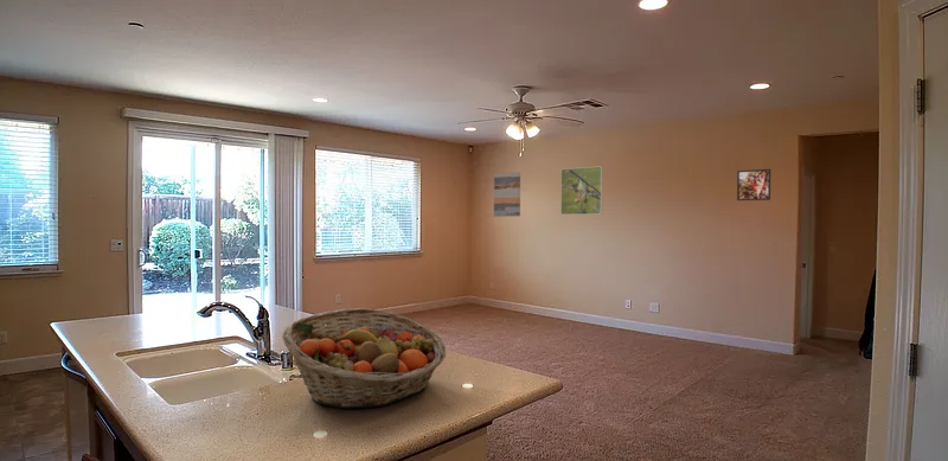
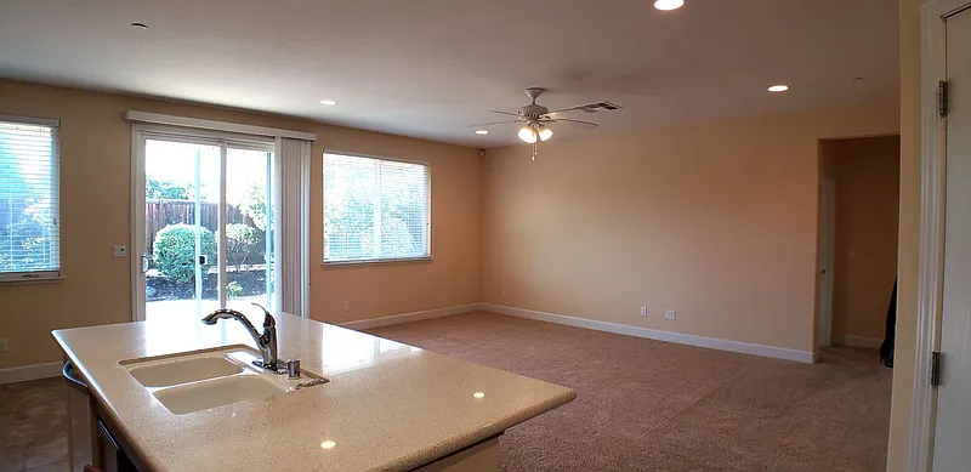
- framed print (581, 191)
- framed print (752, 185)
- wall art (506, 194)
- fruit basket (367, 353)
